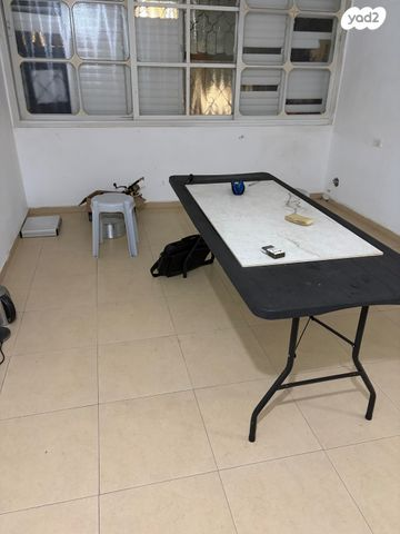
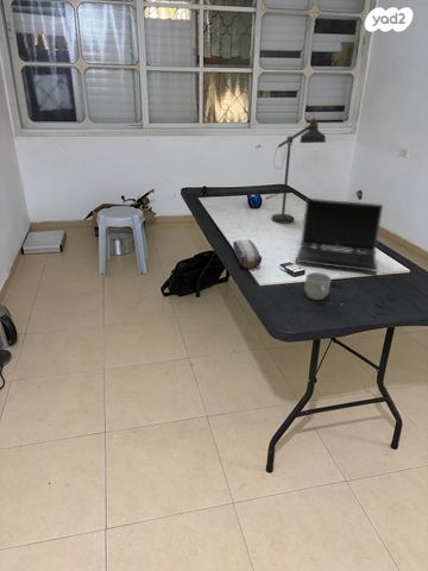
+ mug (317, 288)
+ desk lamp (288, 169)
+ pencil case (246, 252)
+ laptop computer (339, 233)
